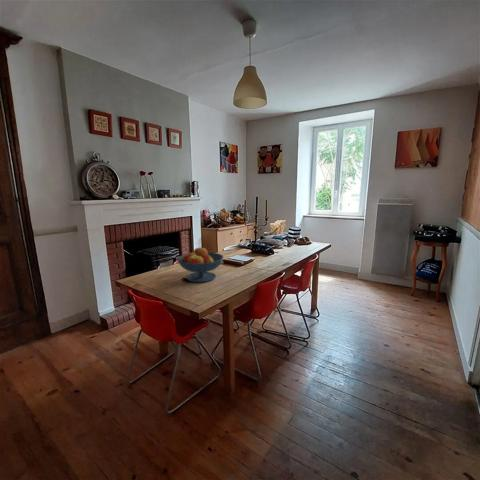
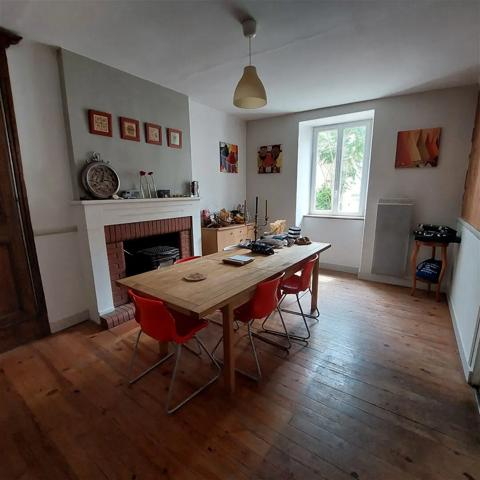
- fruit bowl (201, 263)
